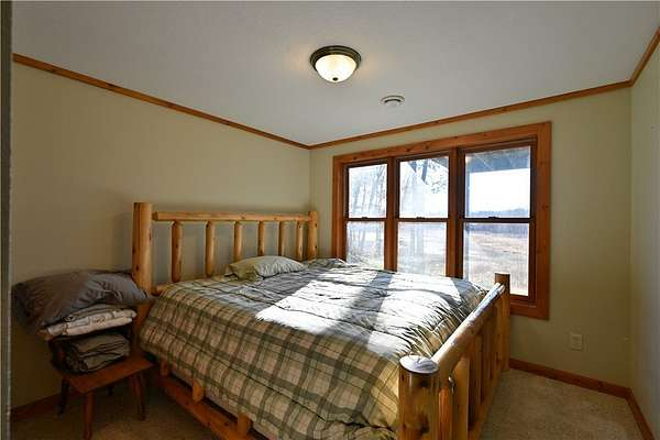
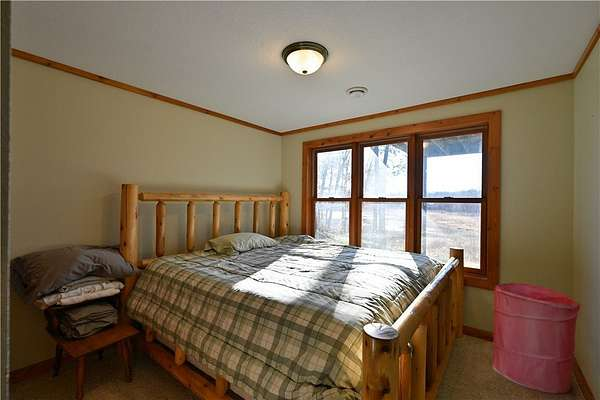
+ laundry hamper (532, 331)
